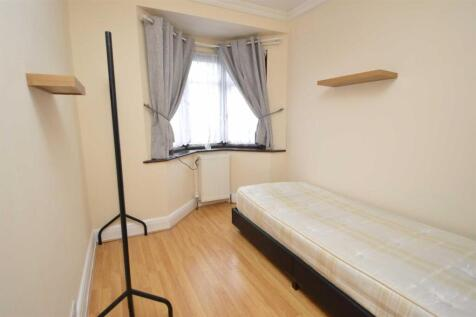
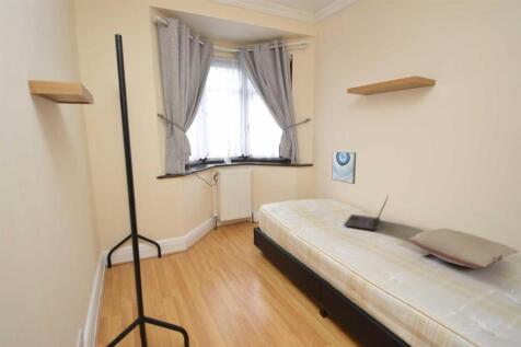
+ laptop (364, 216)
+ pillow (460, 245)
+ wall art (343, 166)
